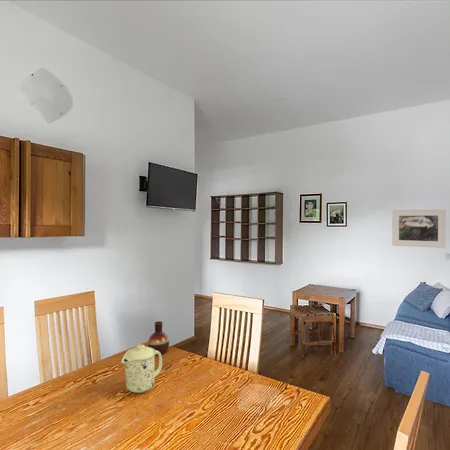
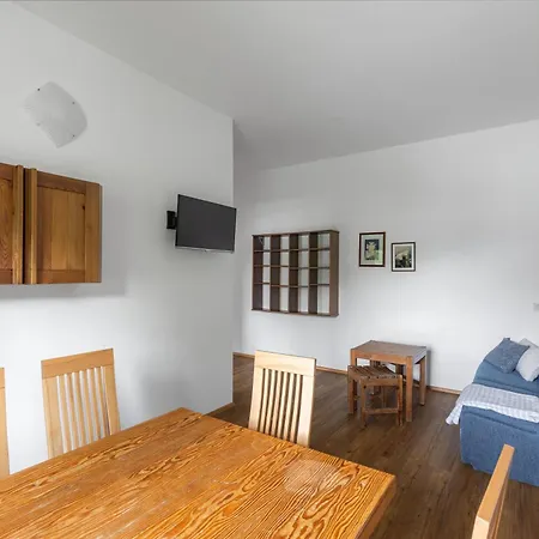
- mug (142, 366)
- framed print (417, 228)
- vase (158, 337)
